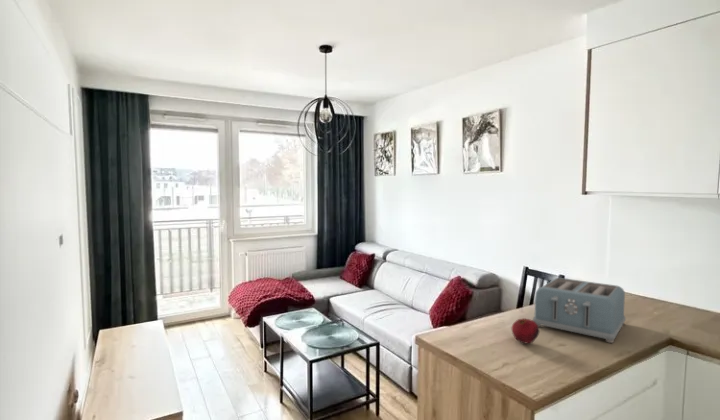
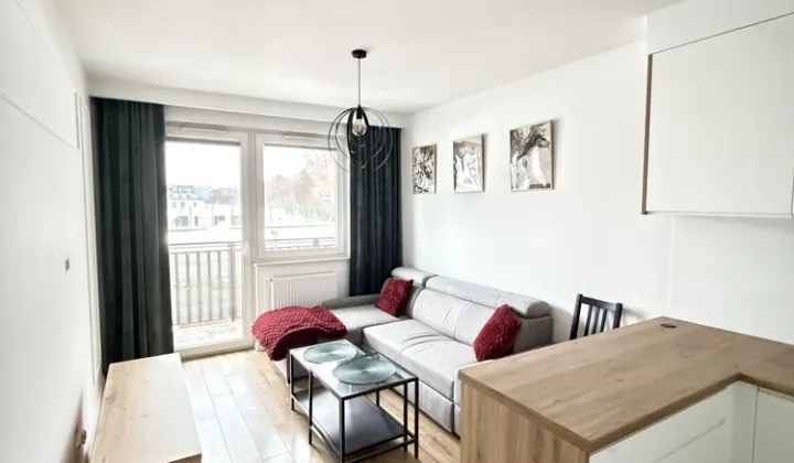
- fruit (524, 329)
- toaster (579, 306)
